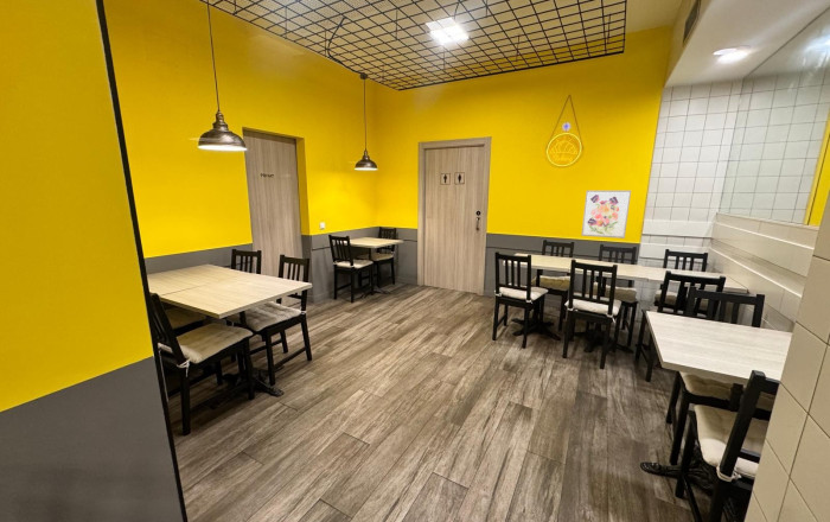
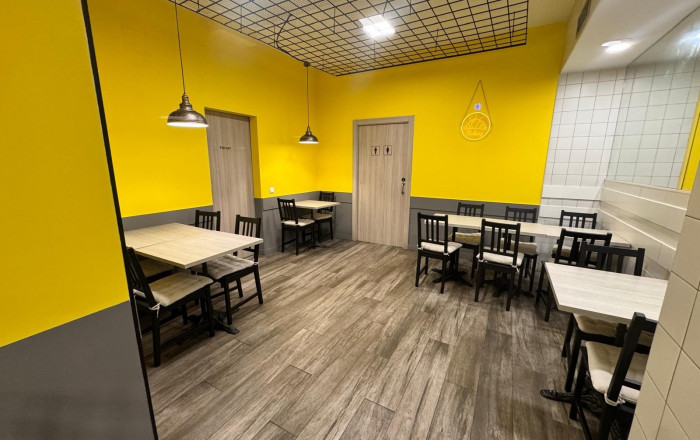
- wall art (605, 214)
